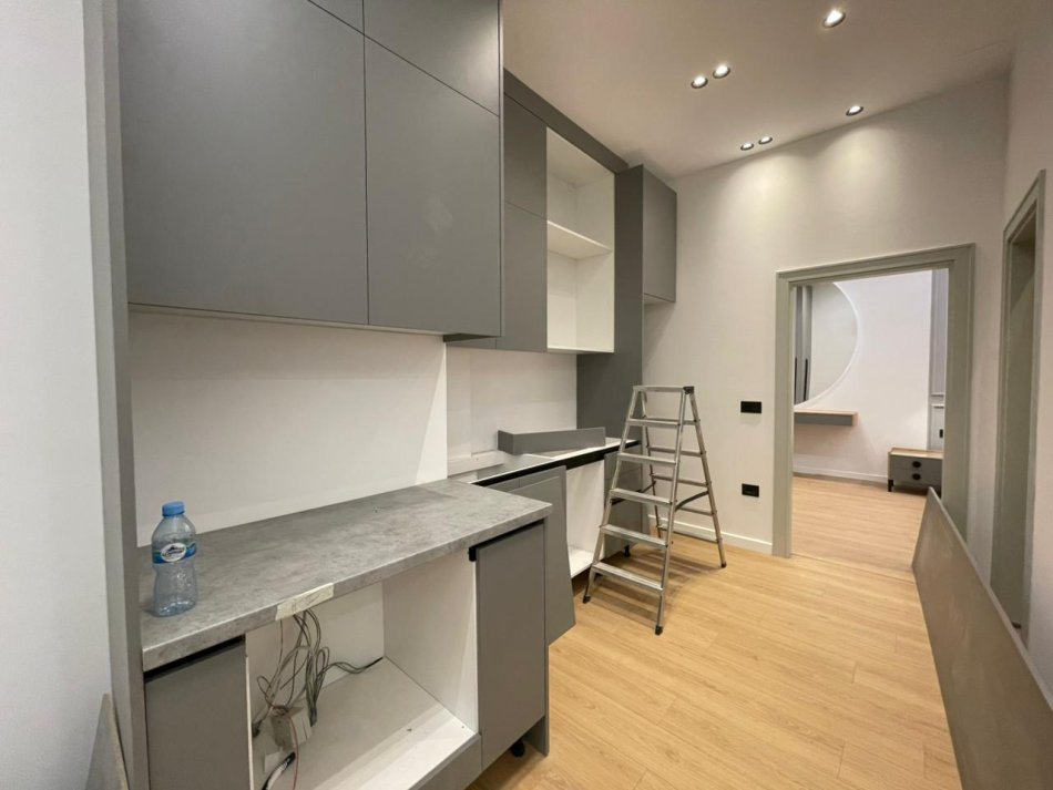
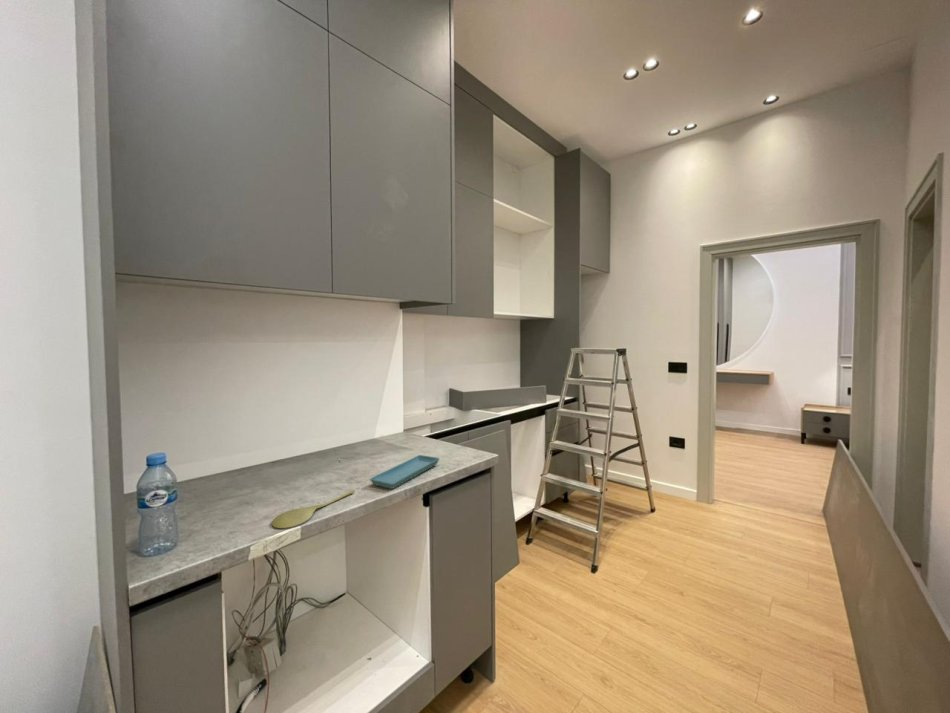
+ saucer (407, 470)
+ spoon (318, 505)
